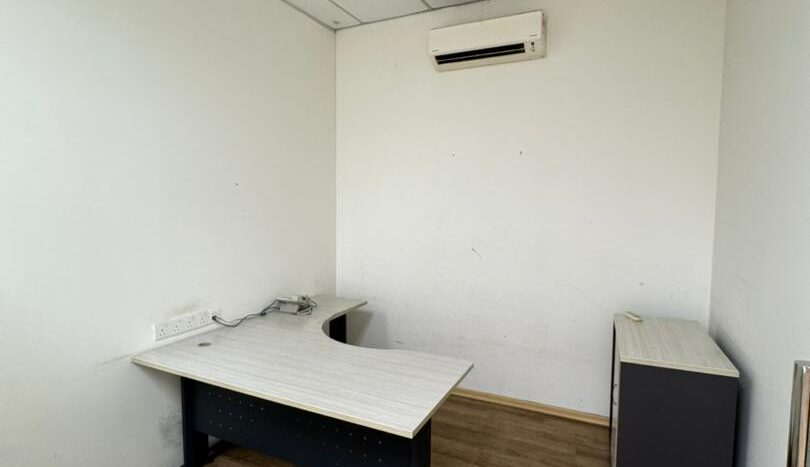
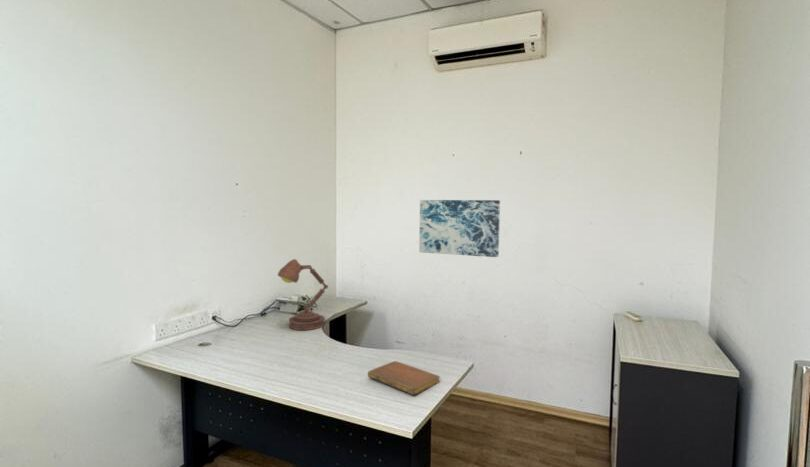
+ desk lamp (313, 297)
+ wall art (458, 227)
+ notebook (403, 376)
